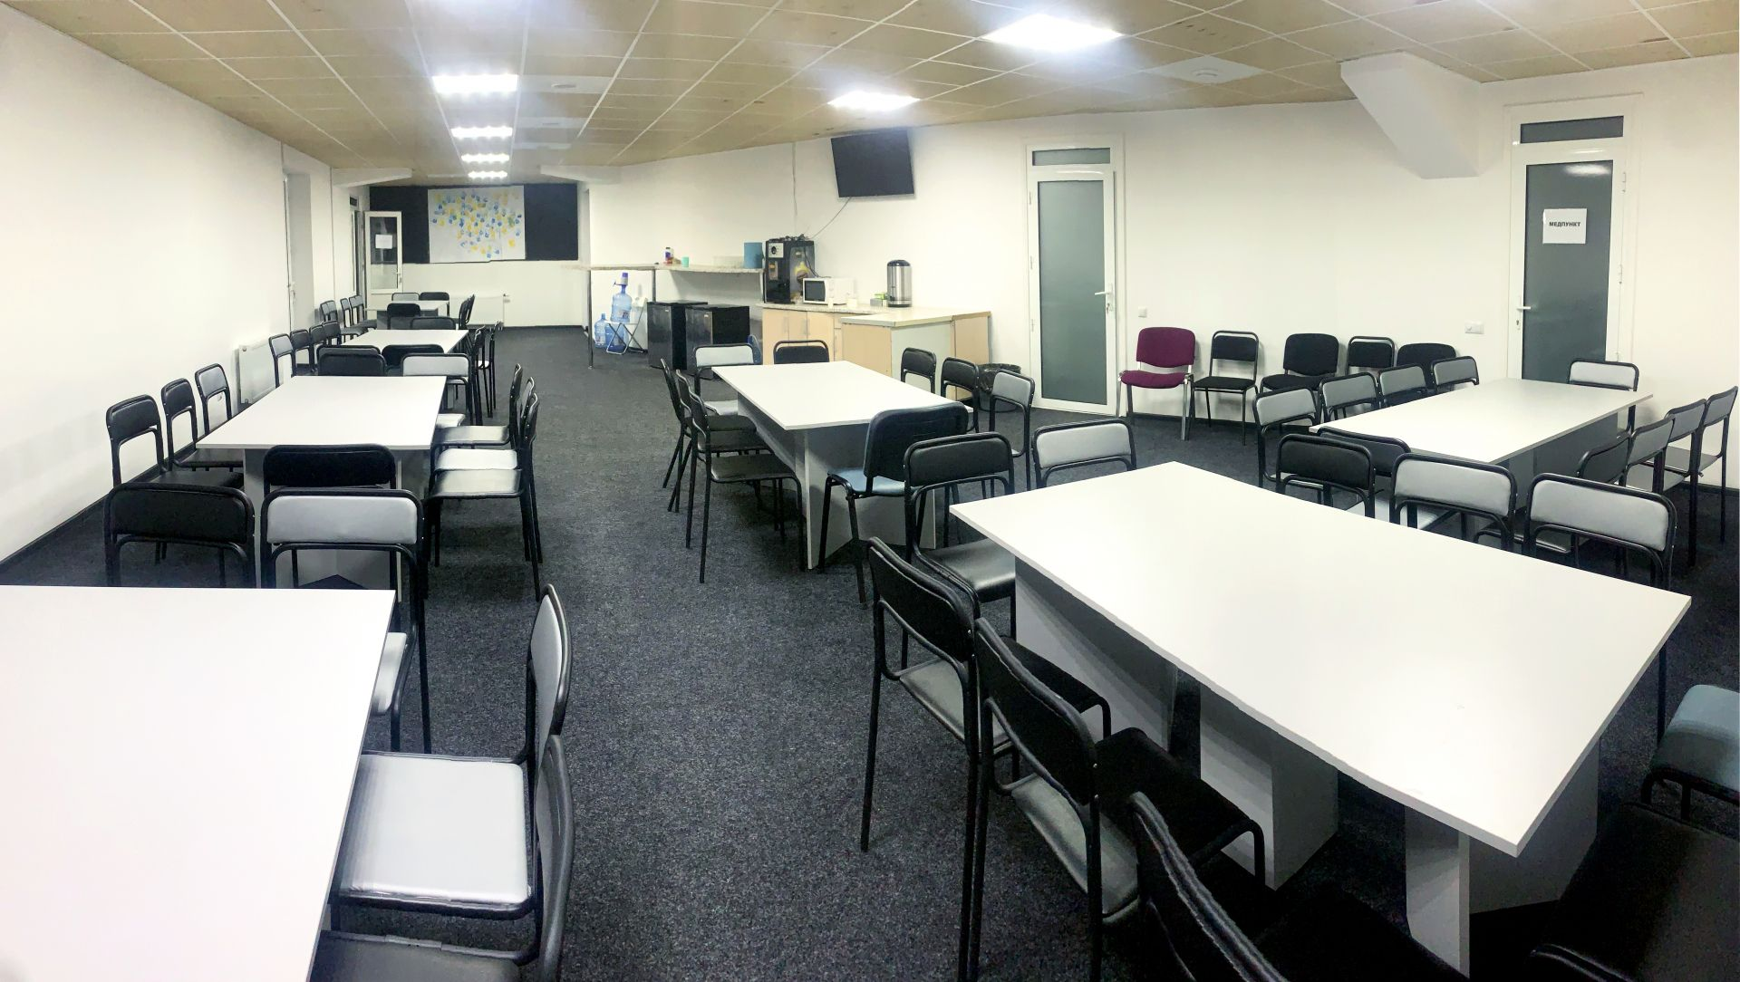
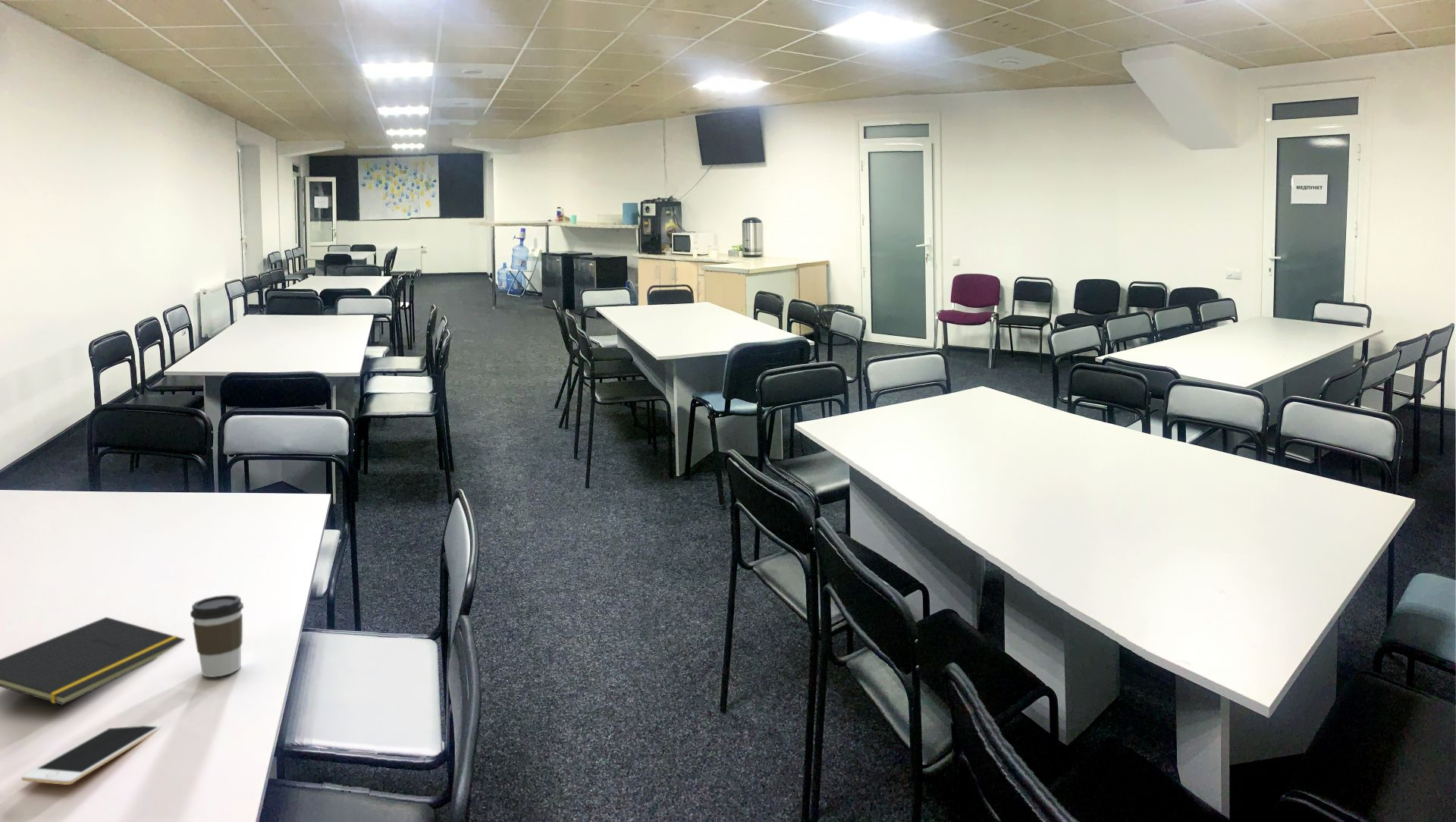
+ coffee cup (219, 635)
+ cell phone (98, 750)
+ notepad (86, 657)
